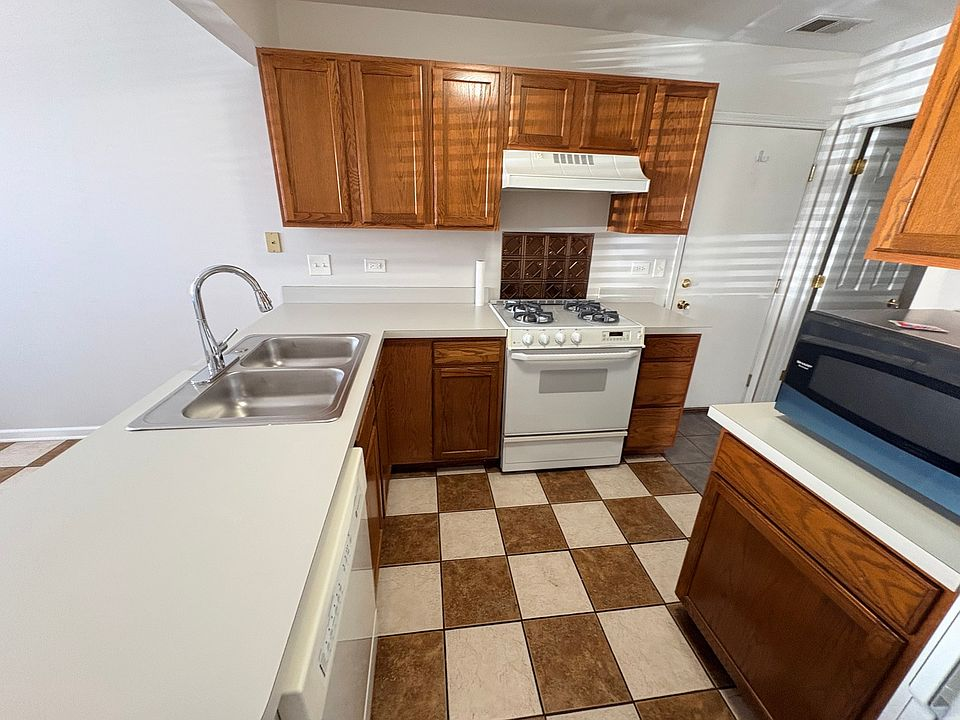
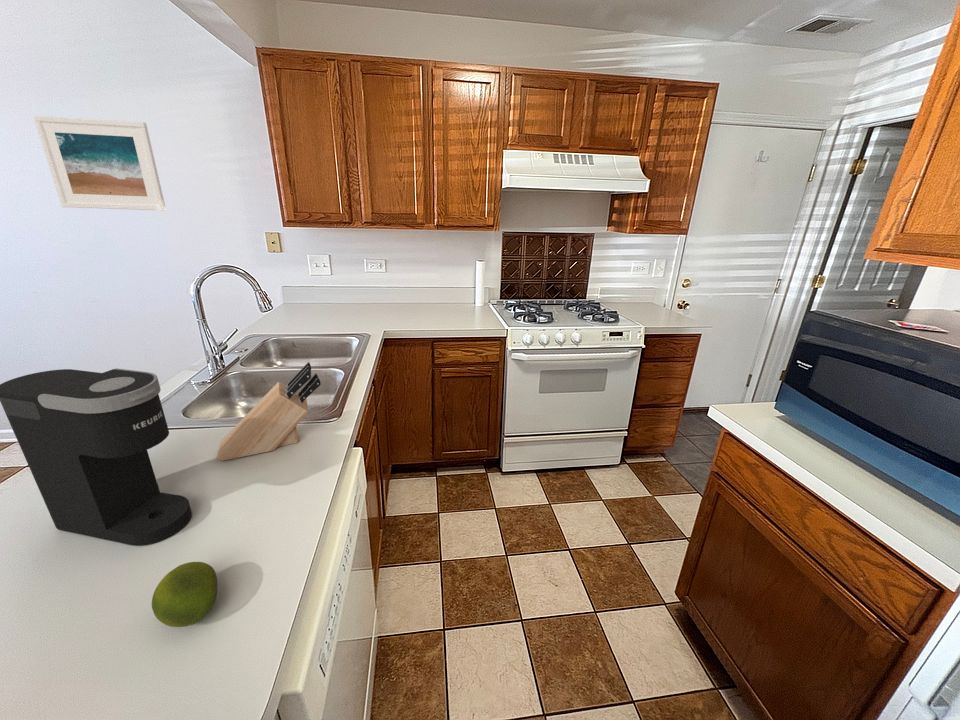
+ coffee maker (103, 454)
+ fruit (185, 593)
+ knife block (269, 407)
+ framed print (103, 165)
